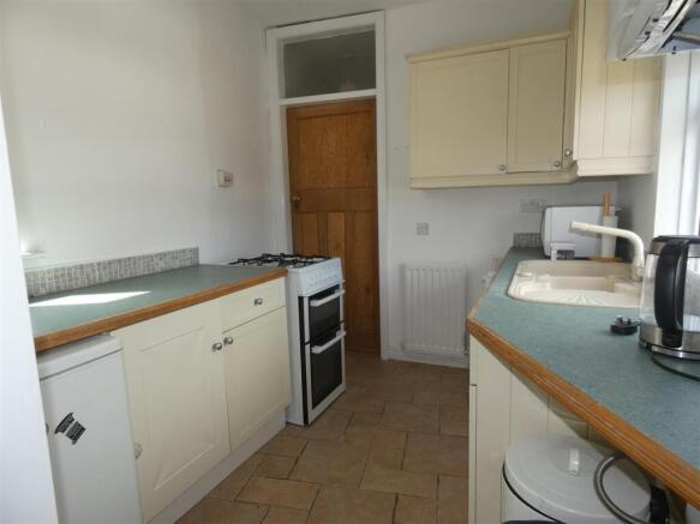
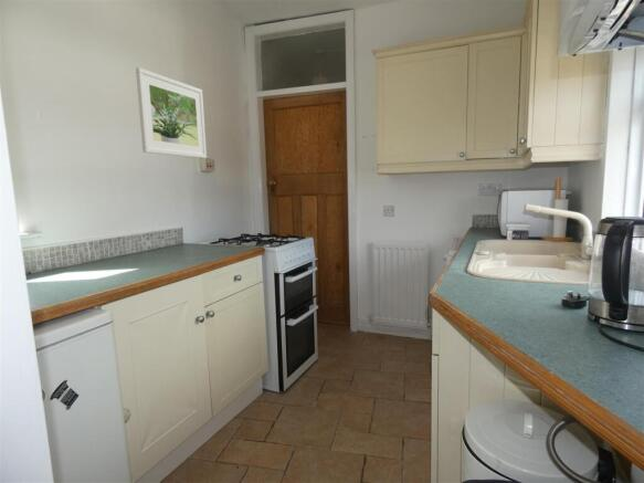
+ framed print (175, 117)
